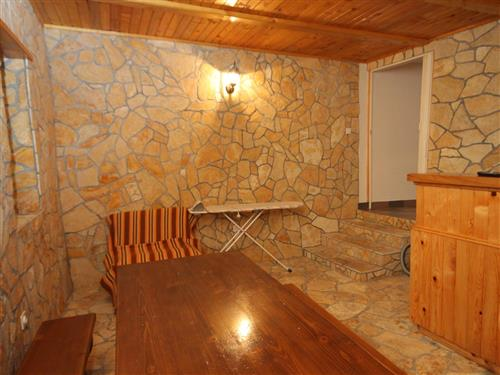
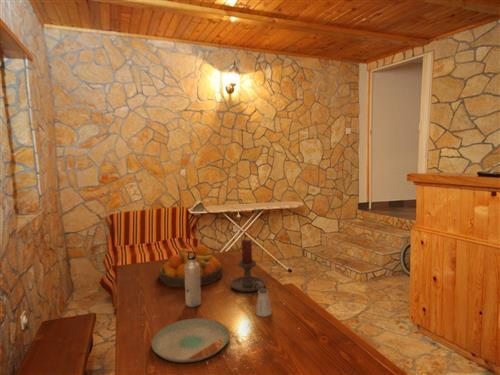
+ saltshaker (263, 301)
+ fruit bowl (187, 261)
+ water bottle (192, 277)
+ plate (191, 339)
+ candle holder (249, 264)
